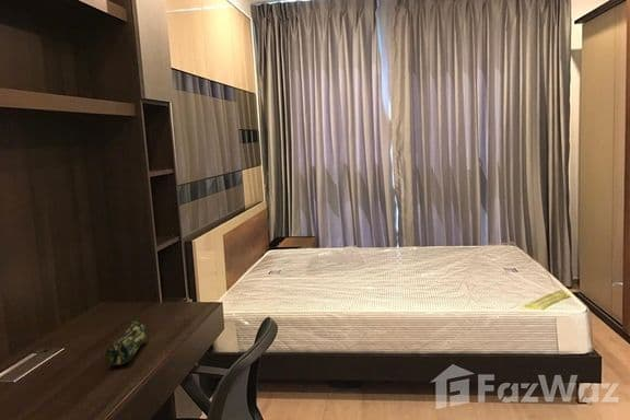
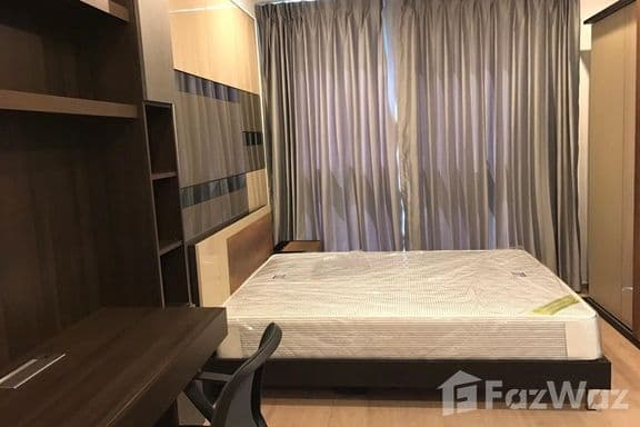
- pencil case (128, 342)
